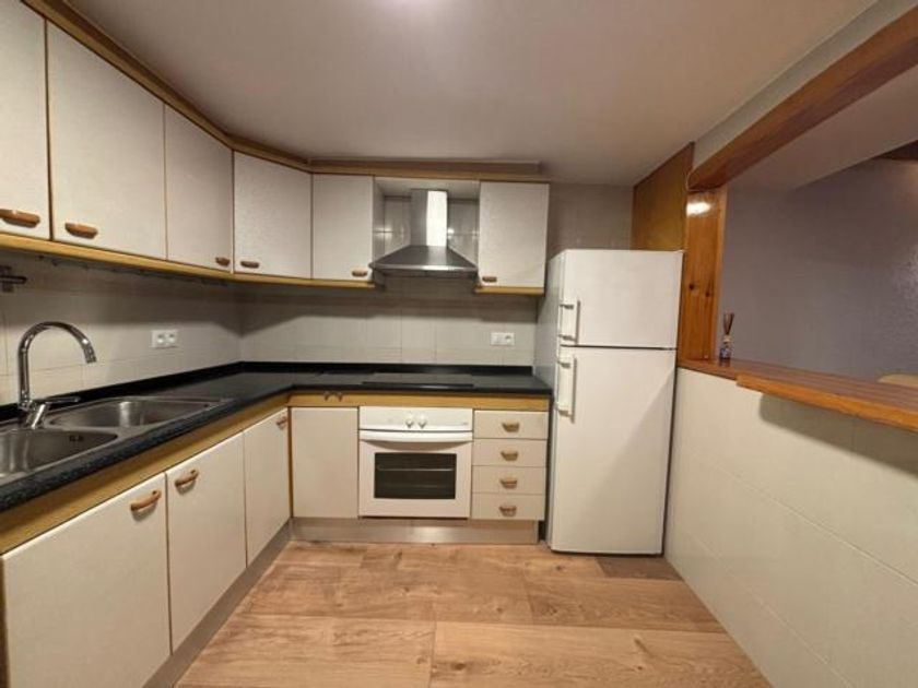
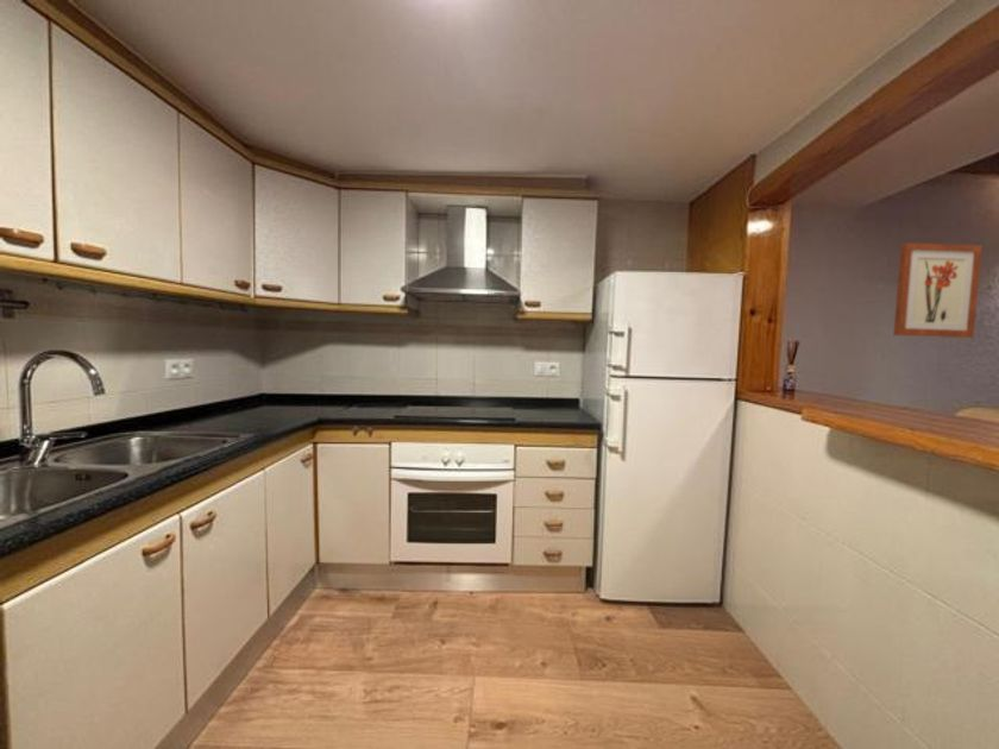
+ wall art (937, 290)
